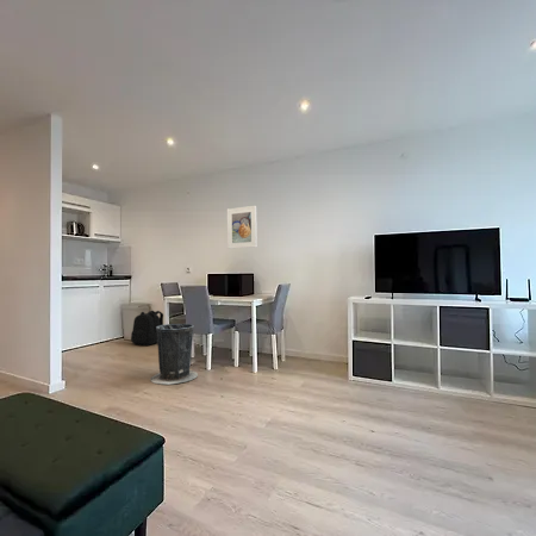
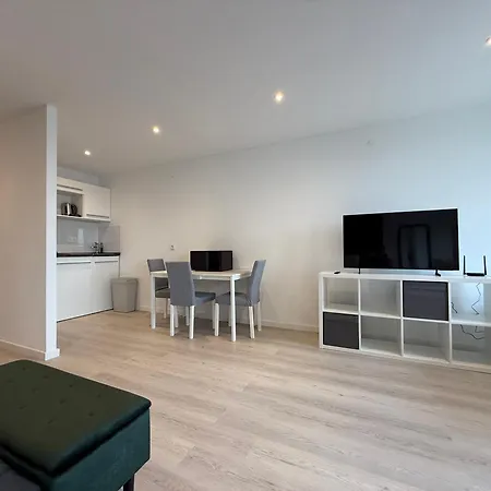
- trash can (174, 350)
- backpack (148, 326)
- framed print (241, 228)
